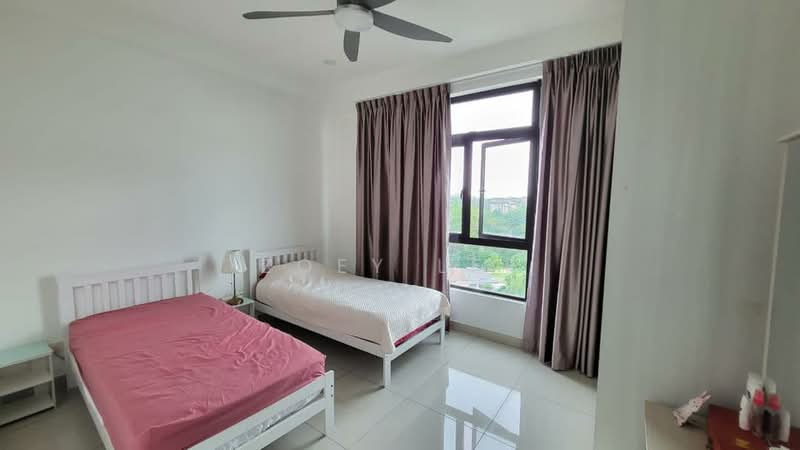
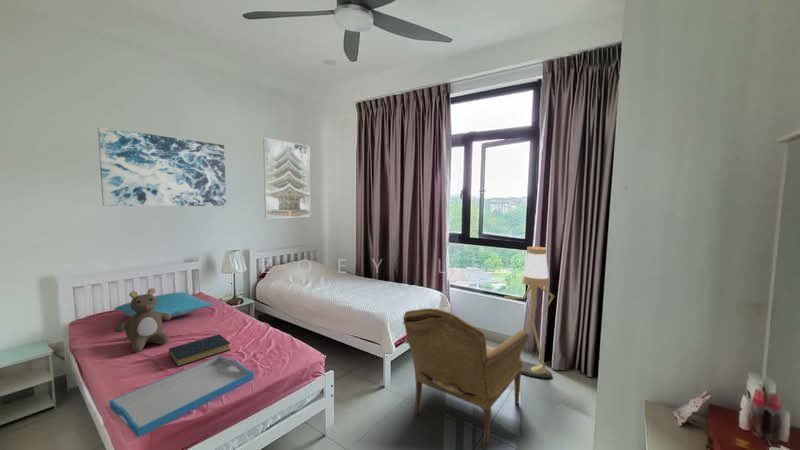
+ hardback book (200, 348)
+ armchair (464, 357)
+ tray (187, 387)
+ pillow (165, 306)
+ teddy bear (146, 317)
+ wall art (170, 171)
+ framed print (288, 180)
+ floor lamp (529, 290)
